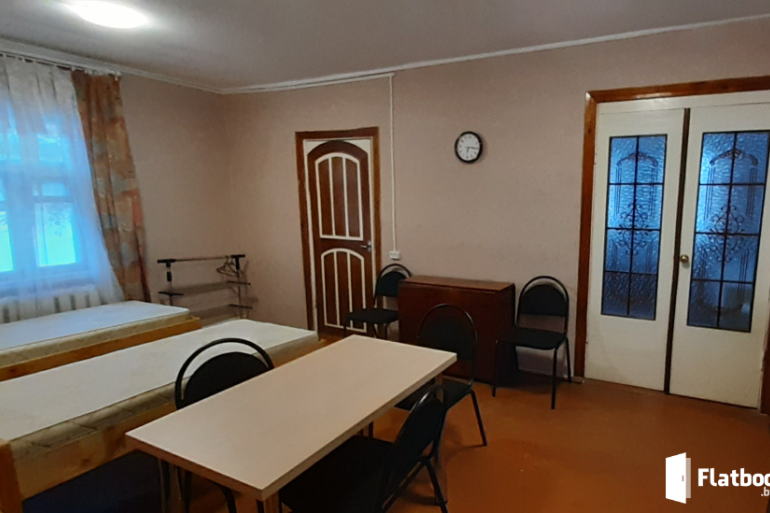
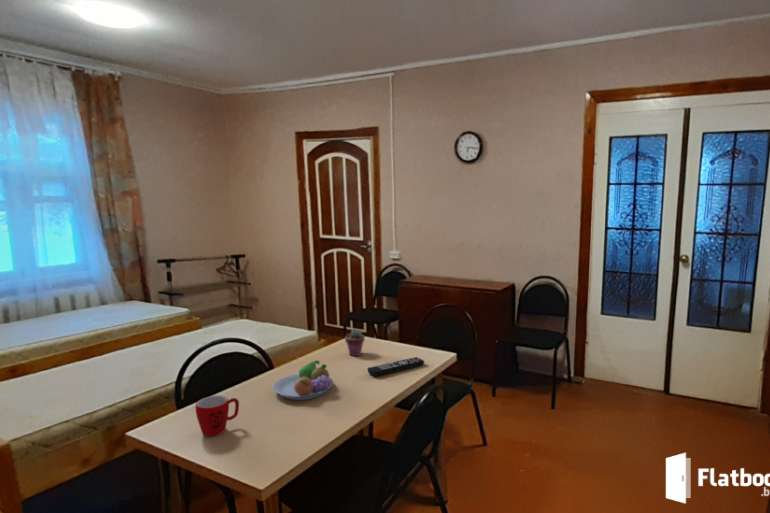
+ mug (218, 415)
+ remote control (396, 366)
+ fruit bowl (304, 377)
+ potted succulent (355, 341)
